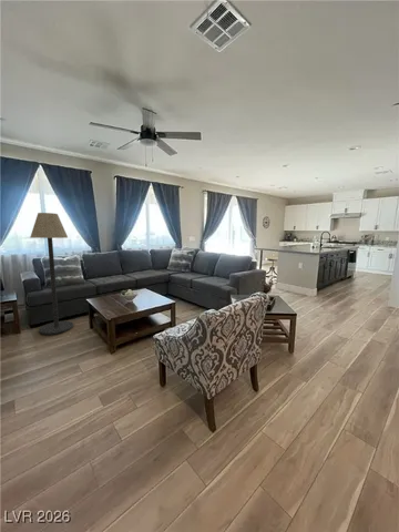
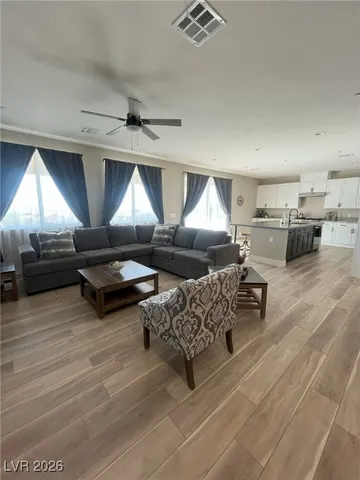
- floor lamp (52, 273)
